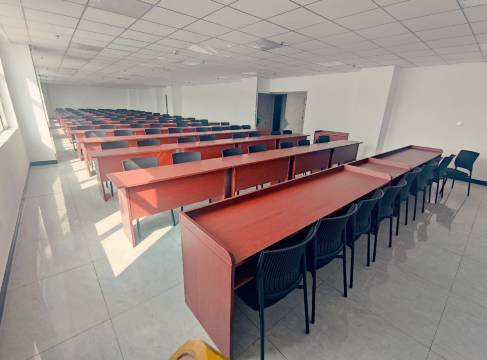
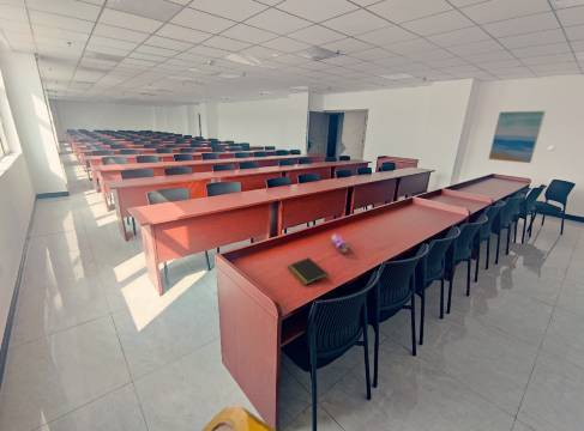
+ pencil case (338, 242)
+ wall art (514, 136)
+ notepad (306, 269)
